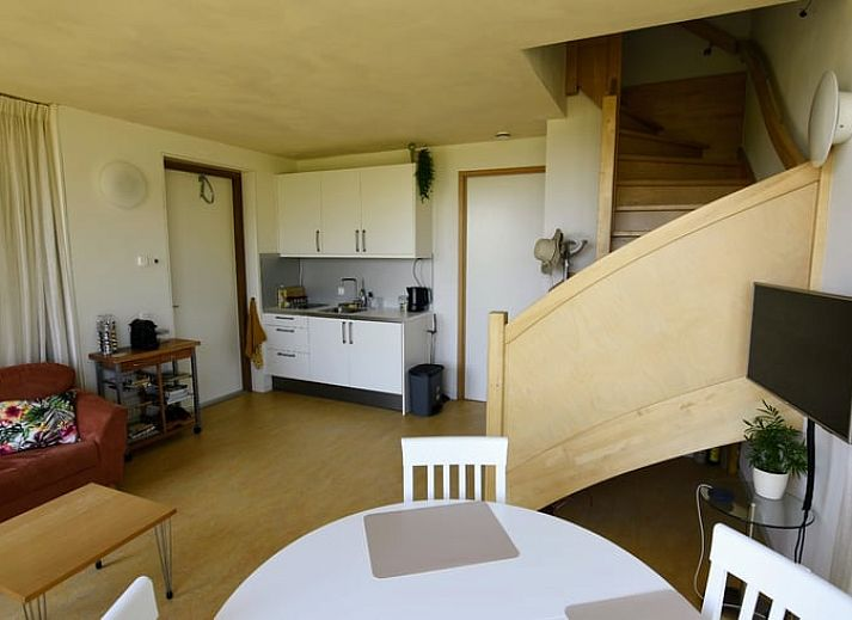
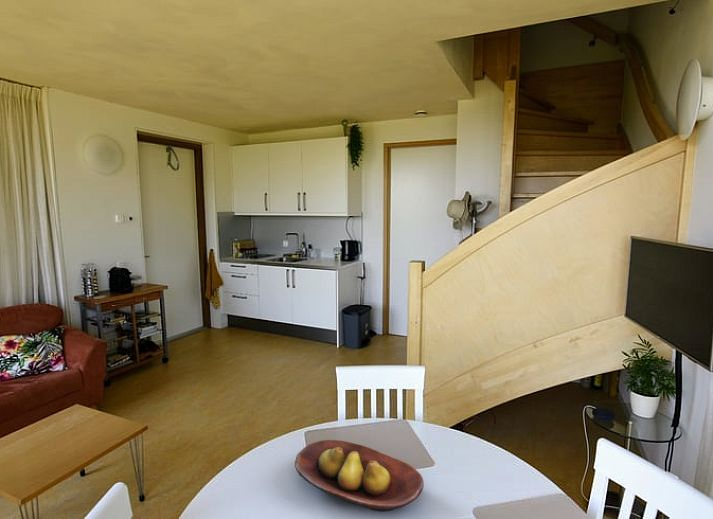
+ fruit bowl (356, 470)
